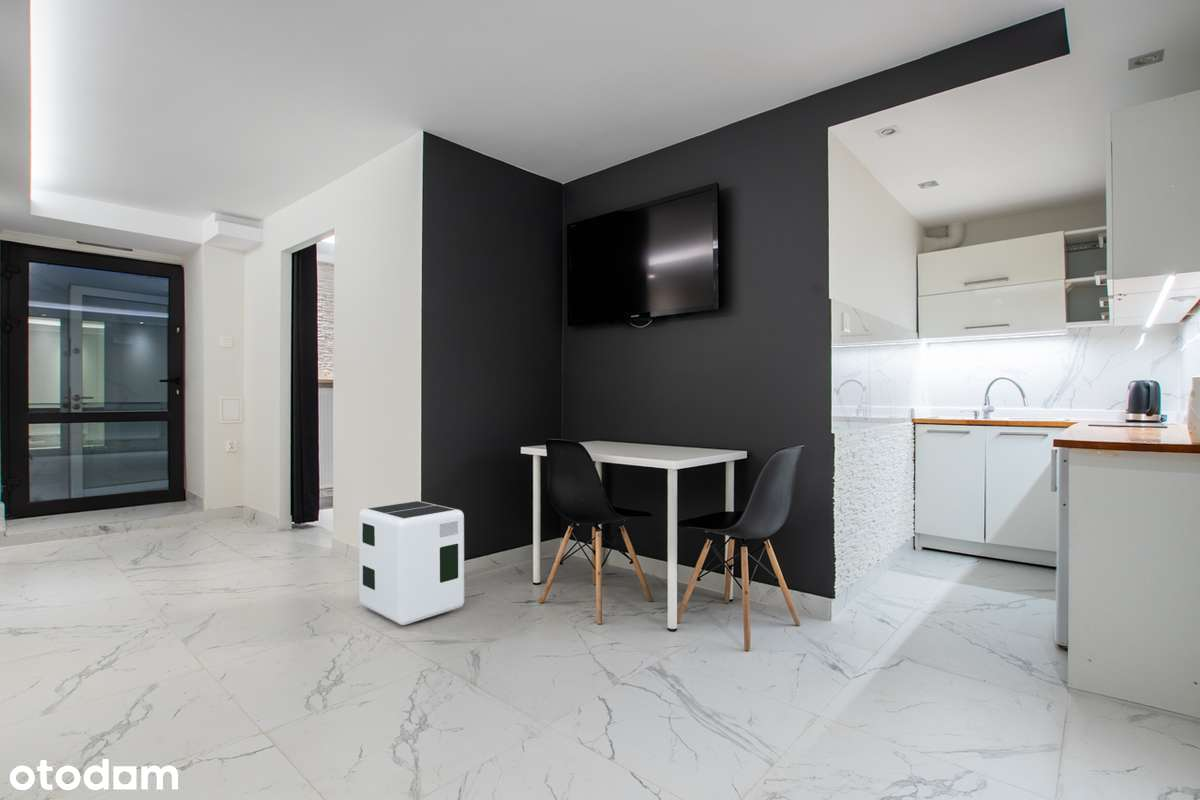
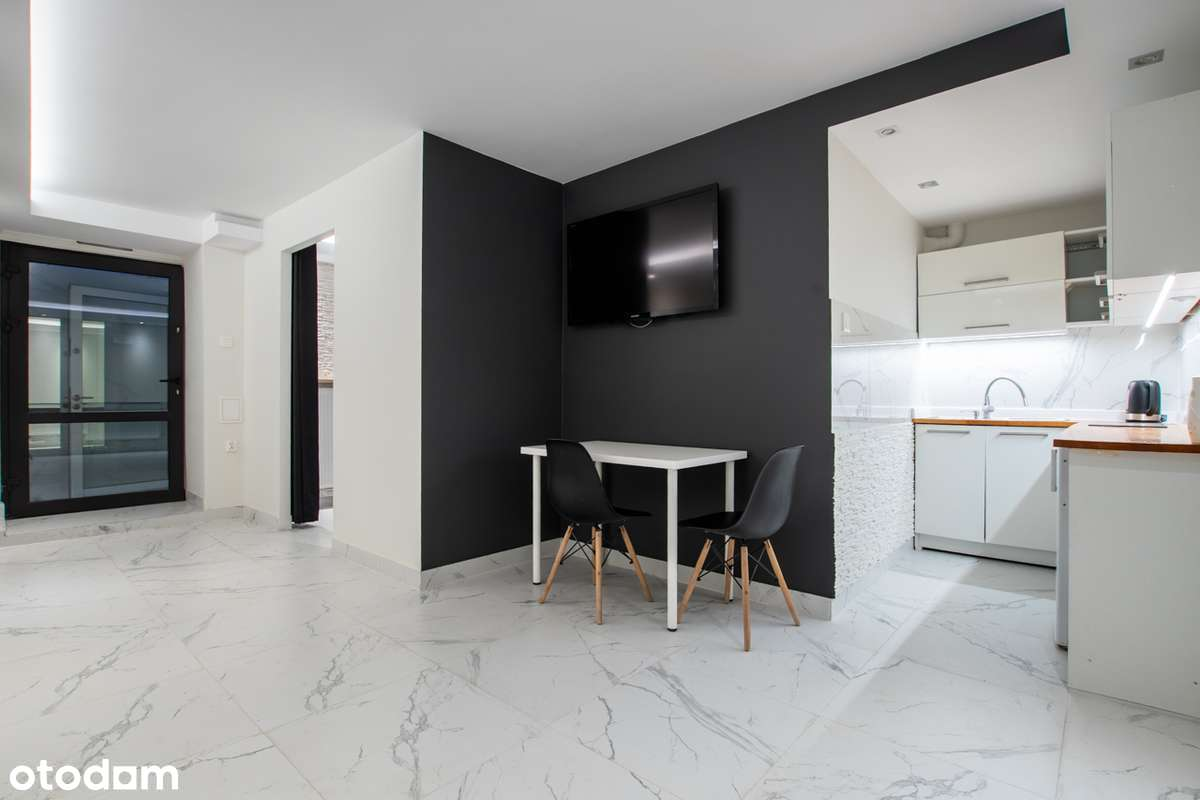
- air purifier (412, 559)
